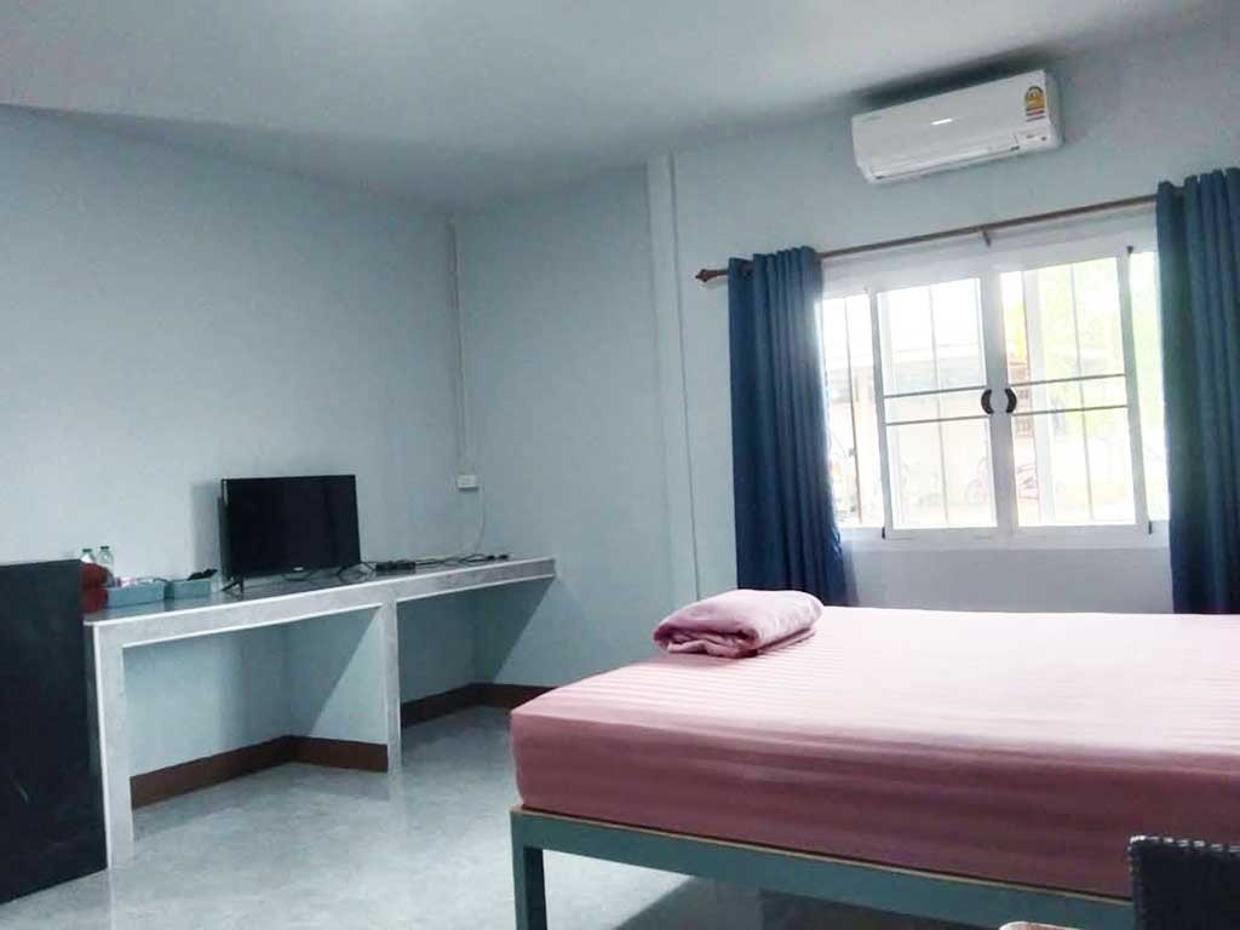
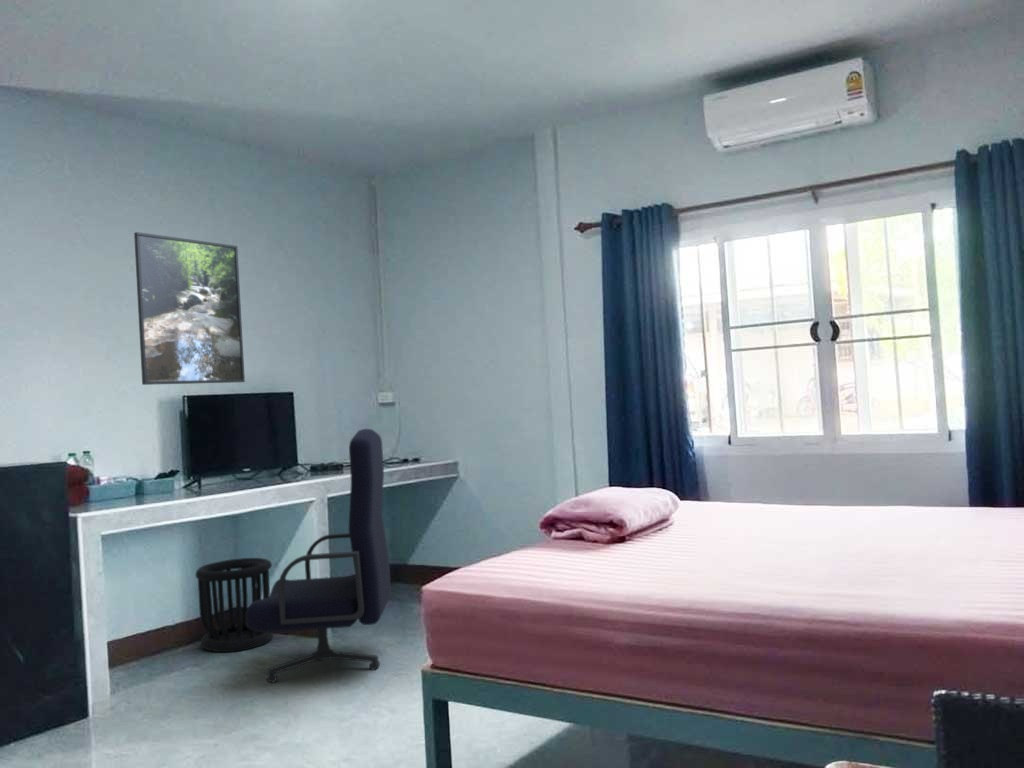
+ wastebasket (236, 603)
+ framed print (192, 311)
+ office chair (315, 546)
